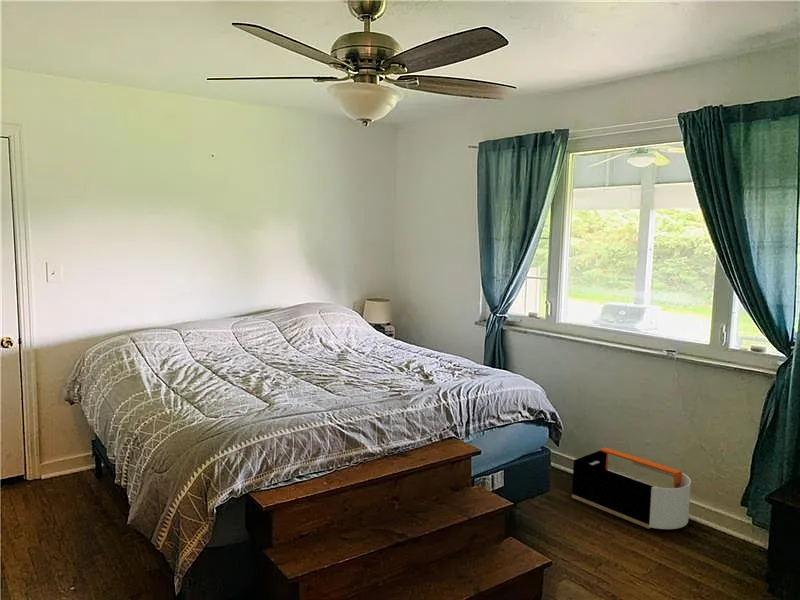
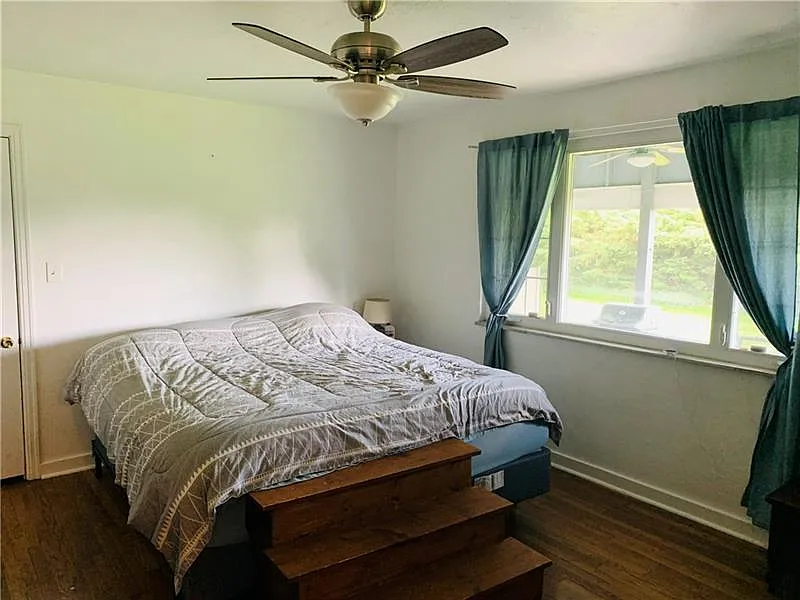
- storage bin (634, 487)
